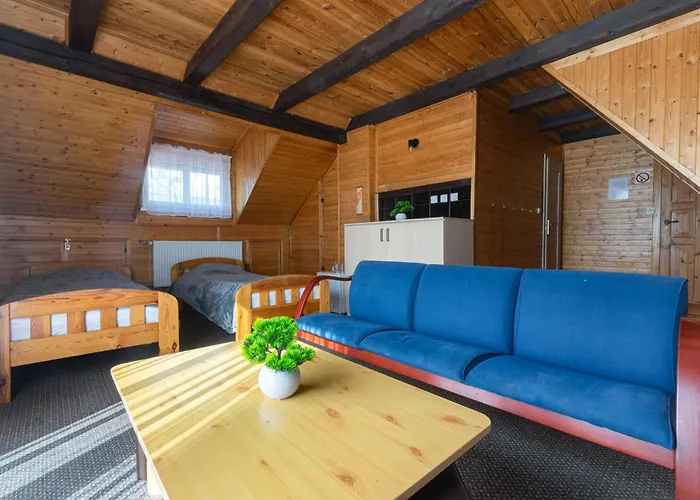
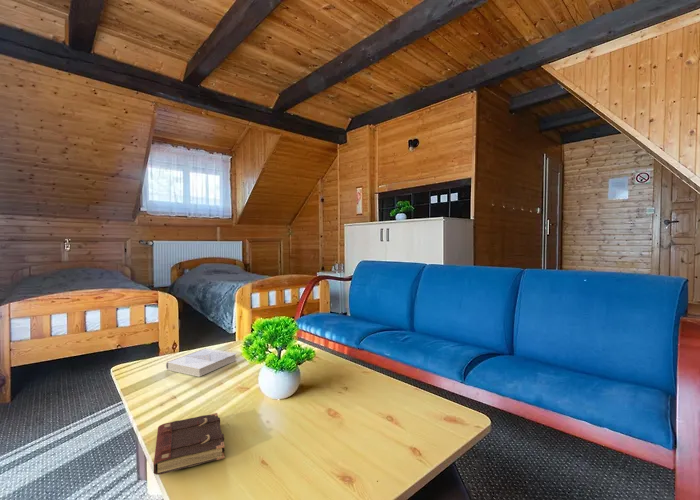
+ book (190, 439)
+ book (202, 361)
